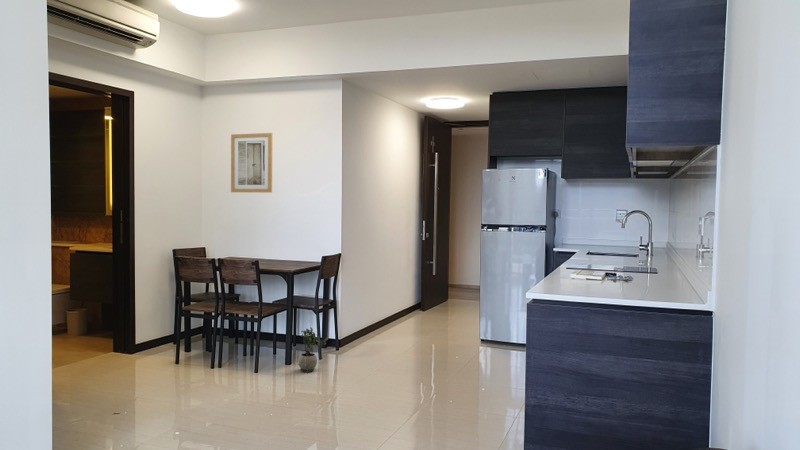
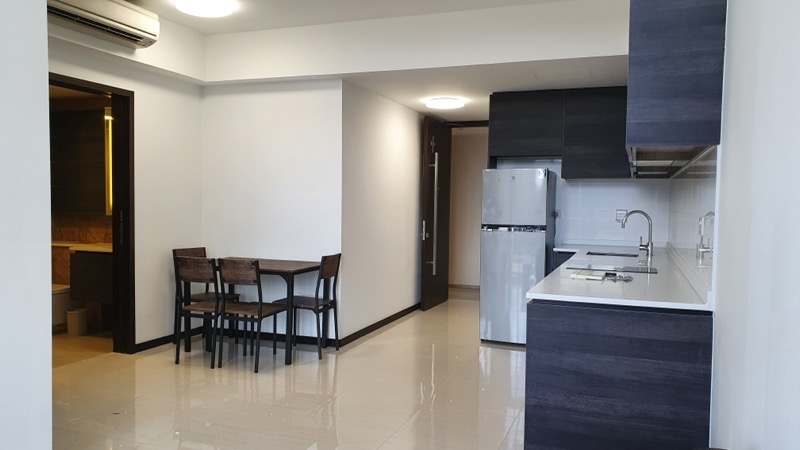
- potted plant (311, 348)
- wall art (251, 163)
